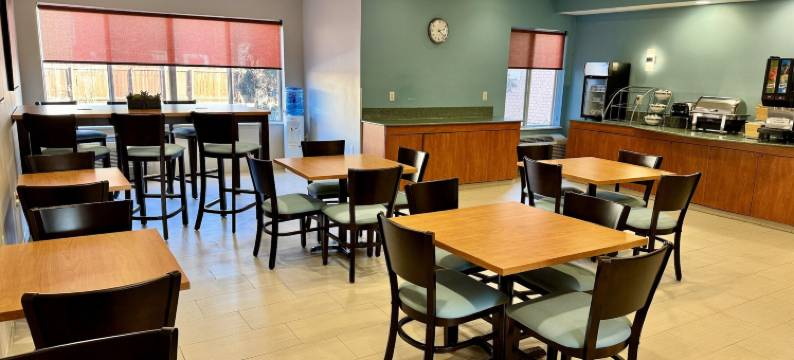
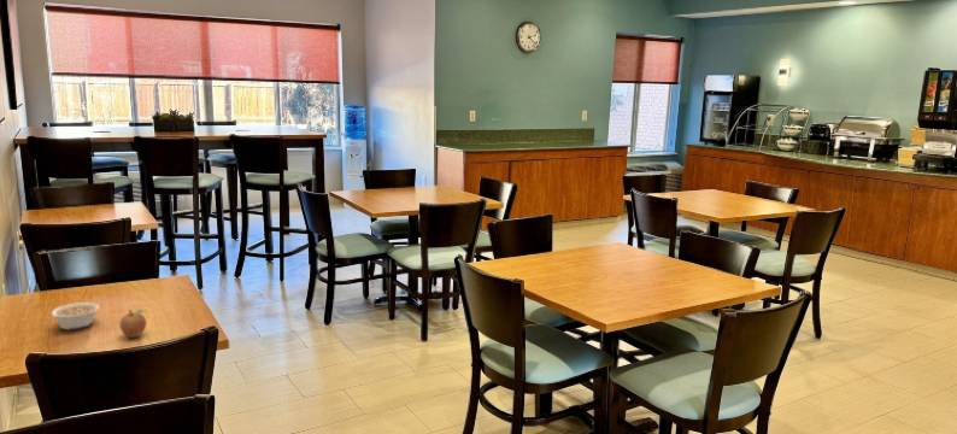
+ legume (75, 316)
+ fruit (133, 322)
